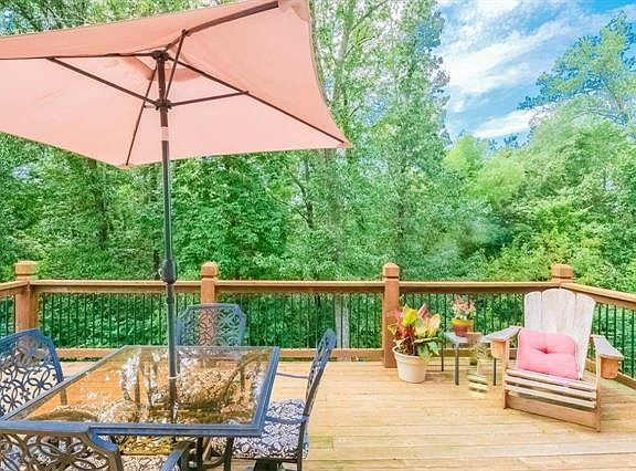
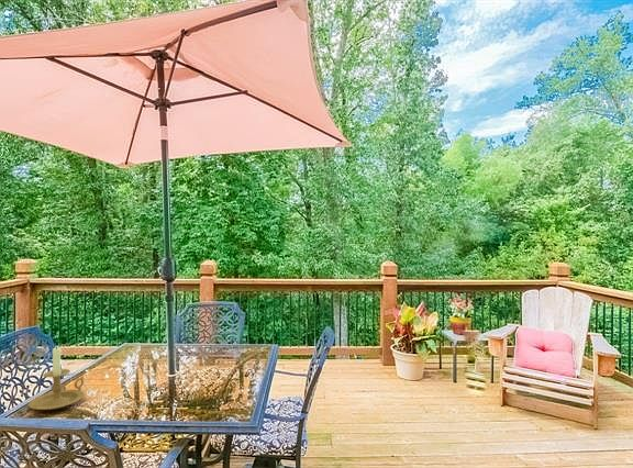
+ candle holder (56, 375)
